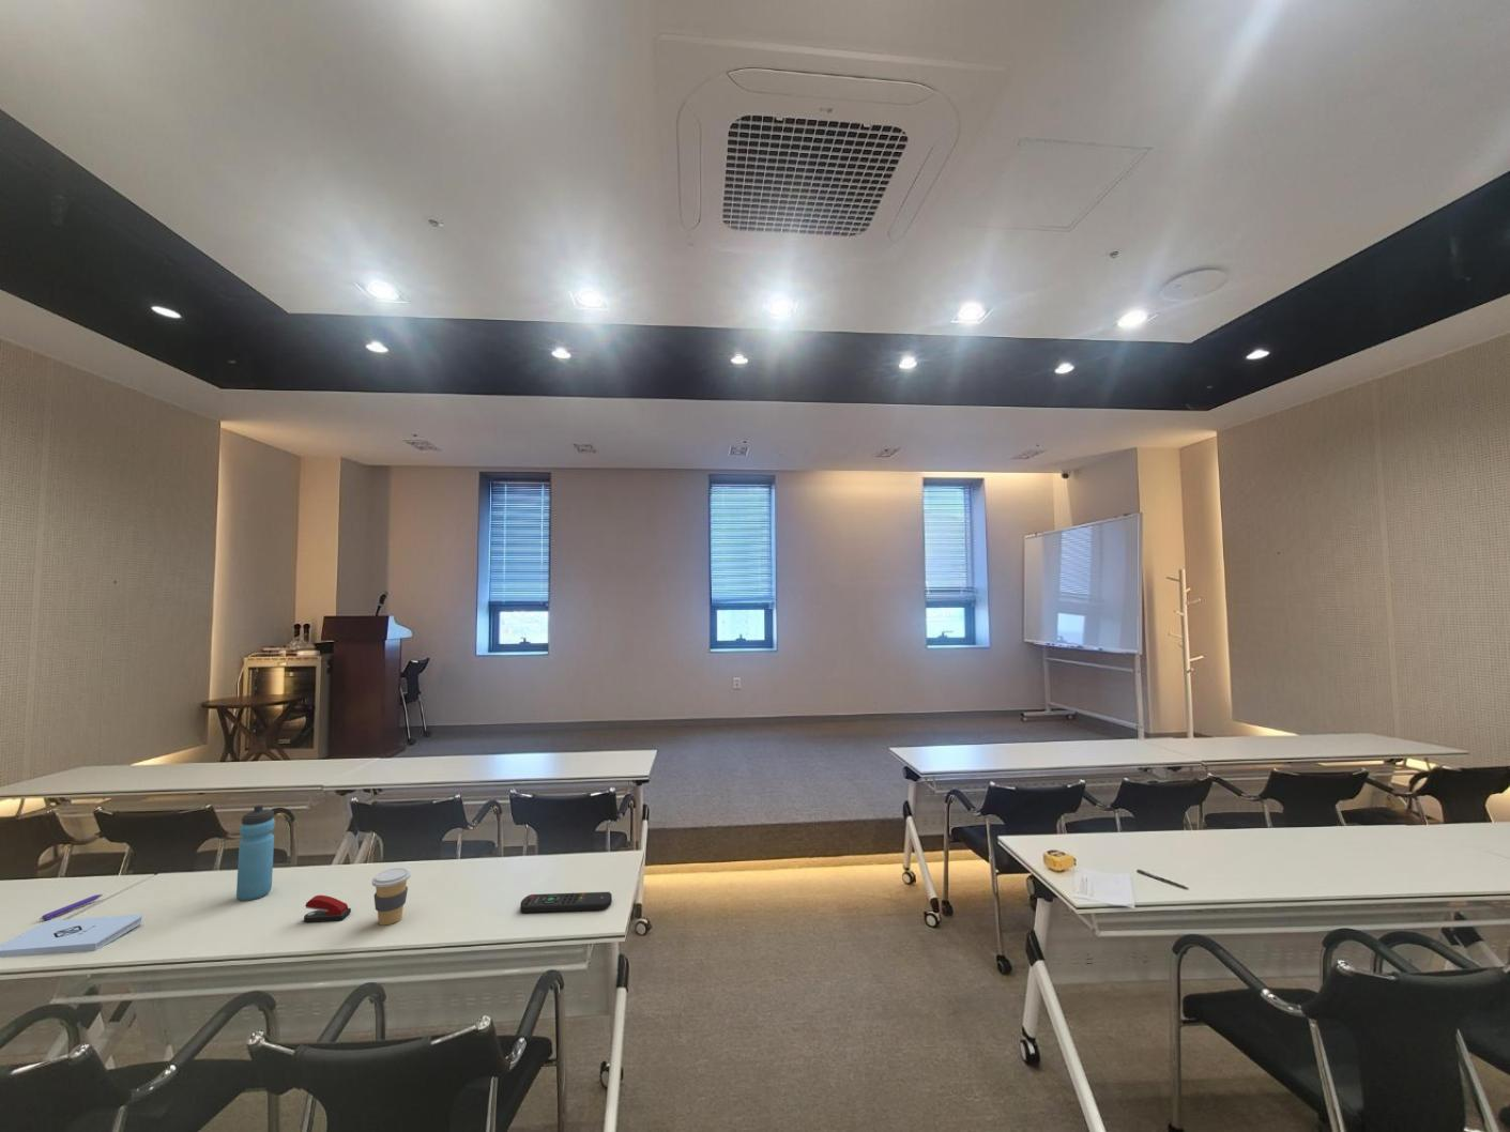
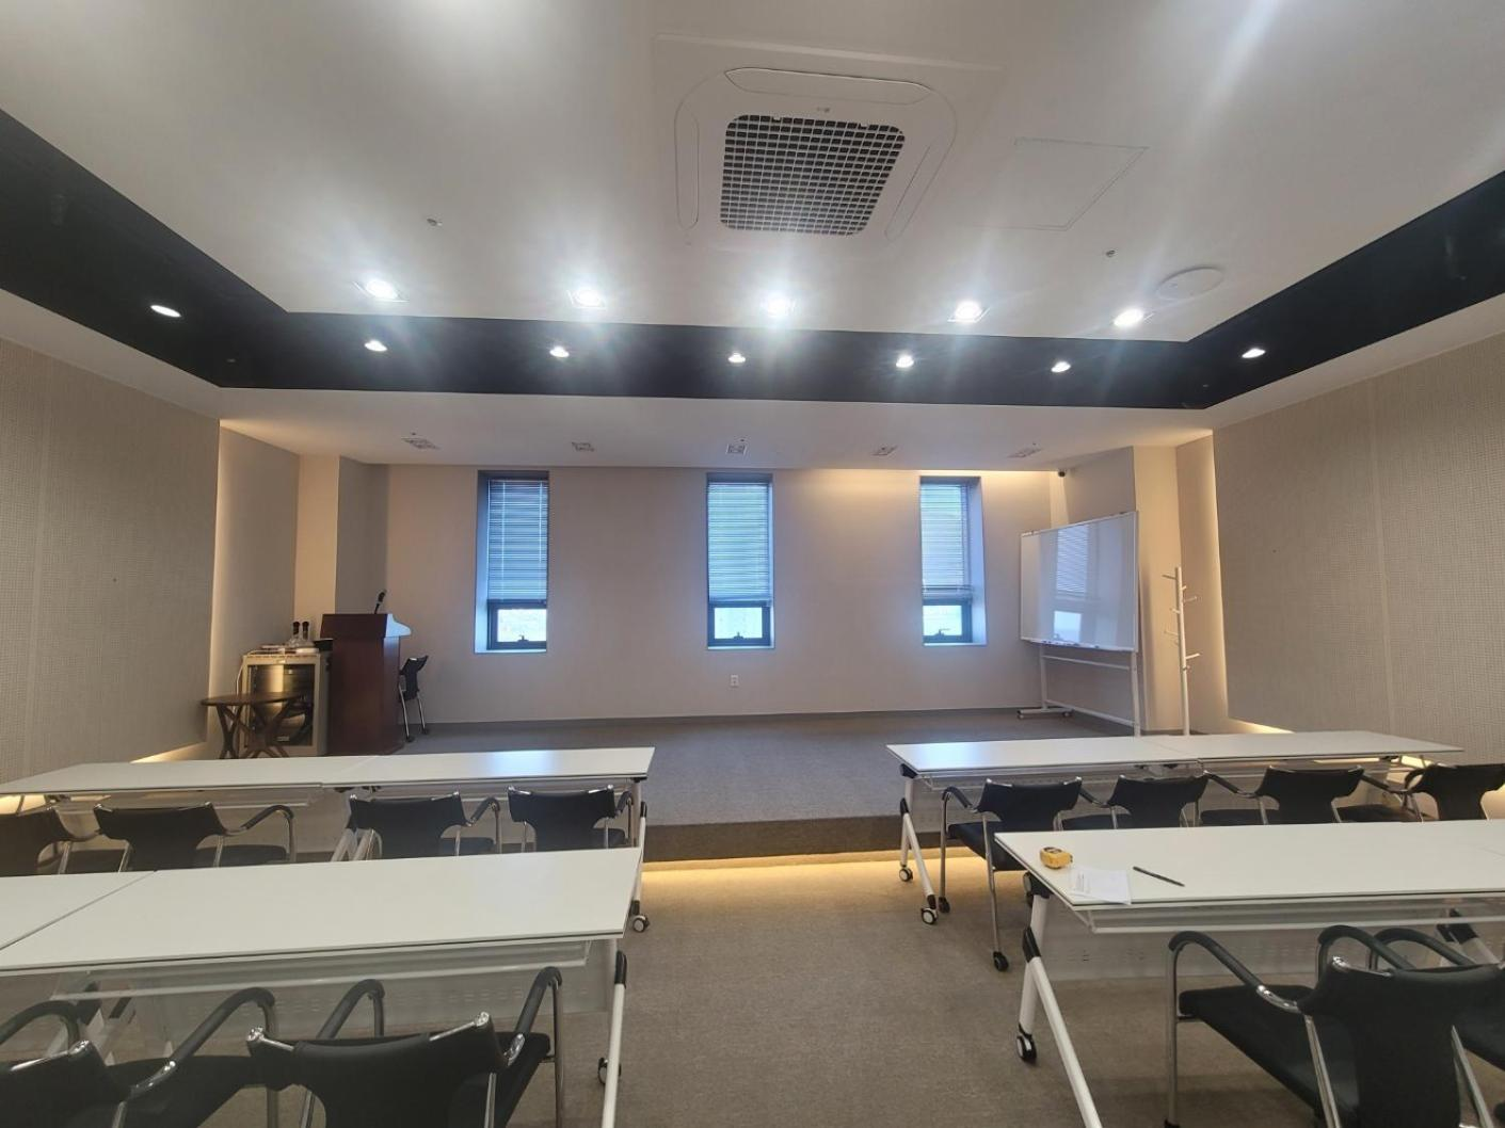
- pen (73, 905)
- notepad (70, 935)
- coffee cup (391, 897)
- water bottle (256, 849)
- remote control (566, 901)
- stapler (326, 906)
